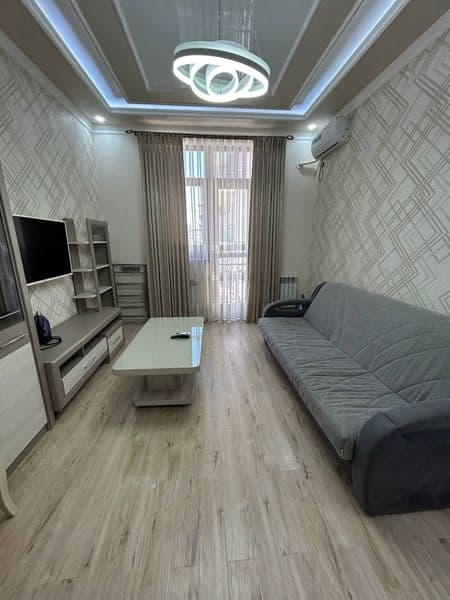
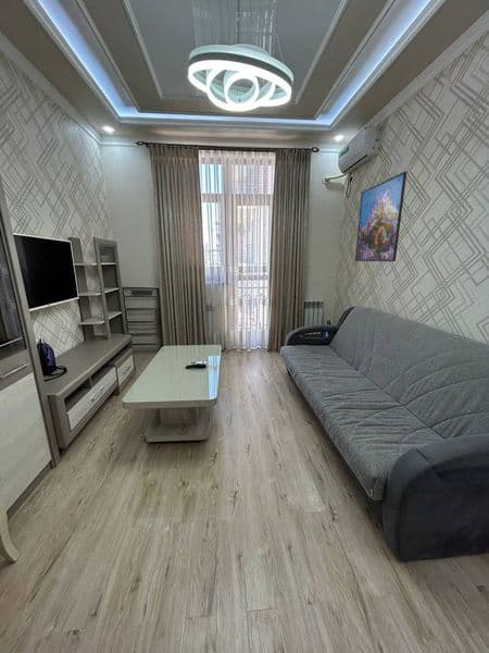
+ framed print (376, 223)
